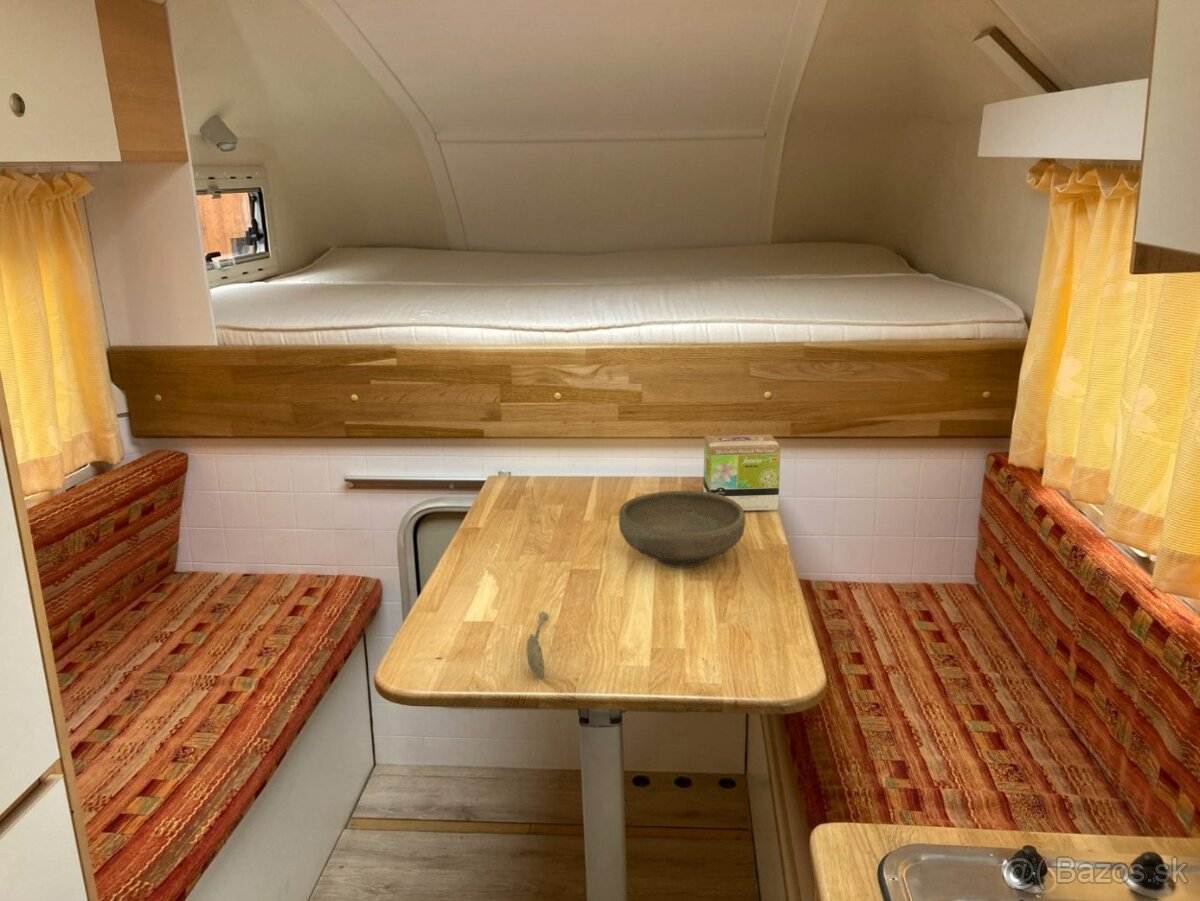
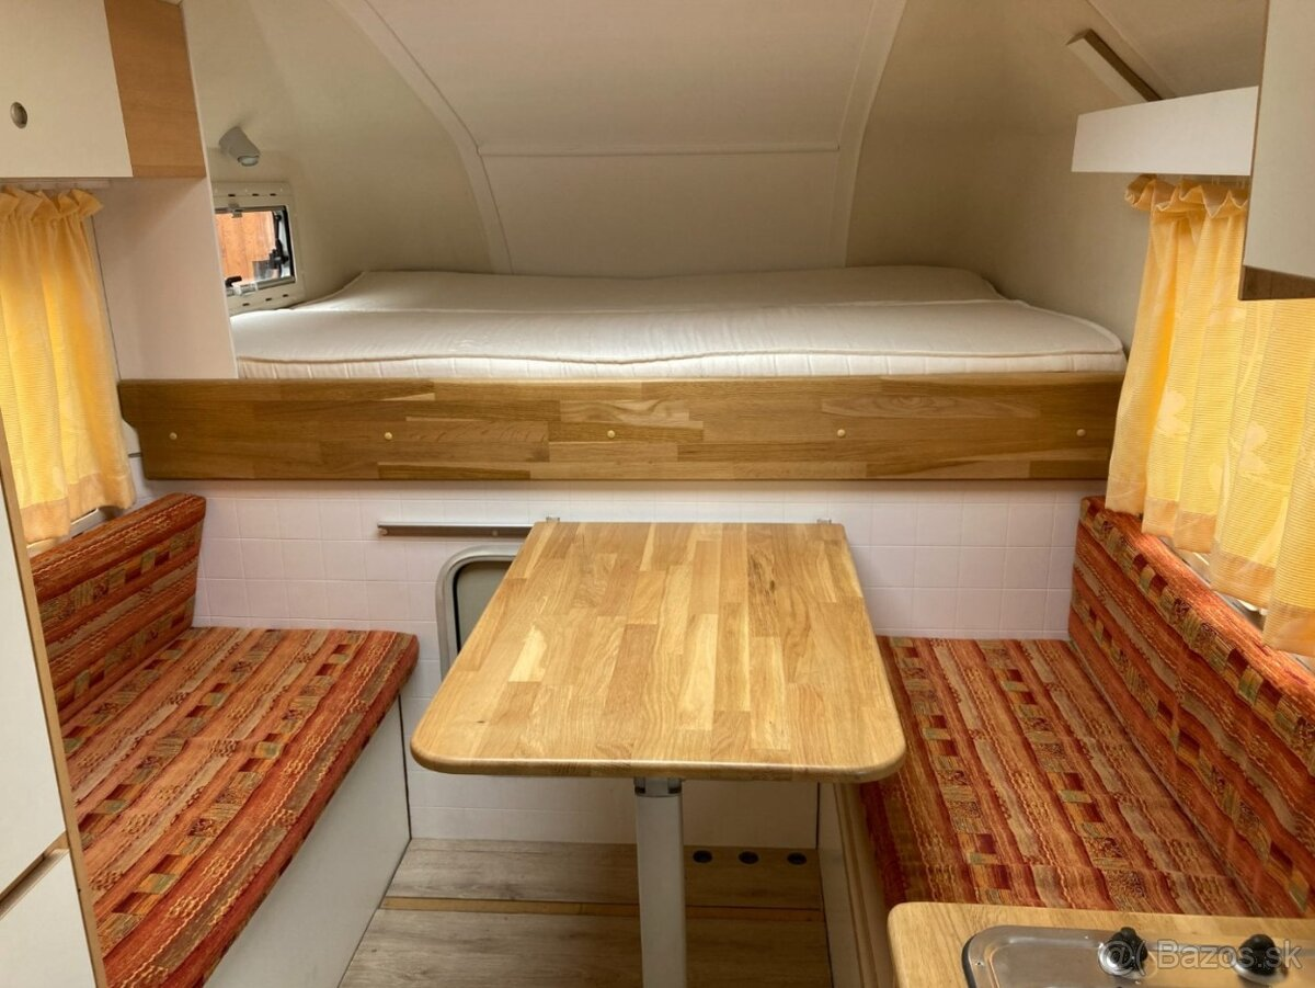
- soupspoon (538, 633)
- tea box (740, 472)
- bowl (681, 533)
